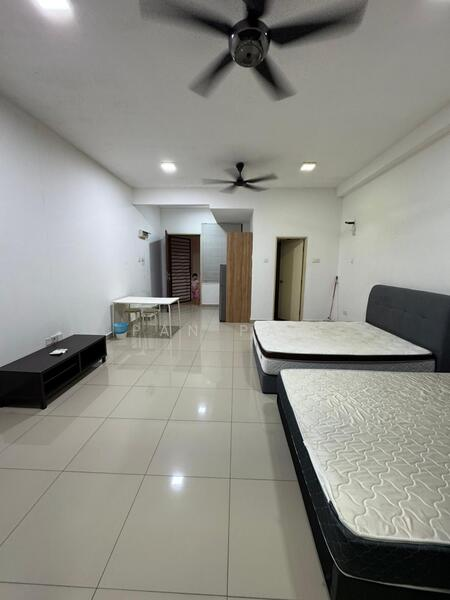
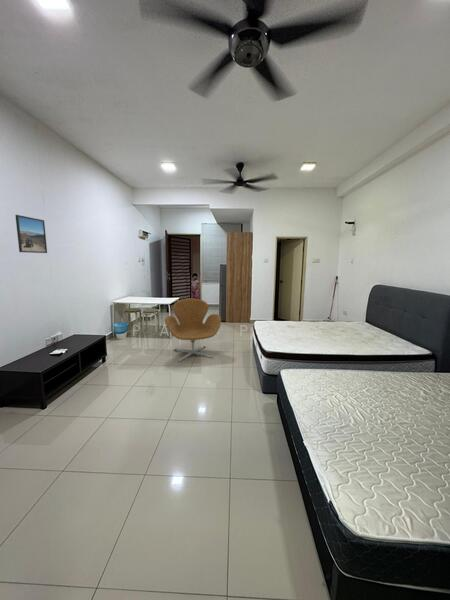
+ armchair (192, 327)
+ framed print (32, 235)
